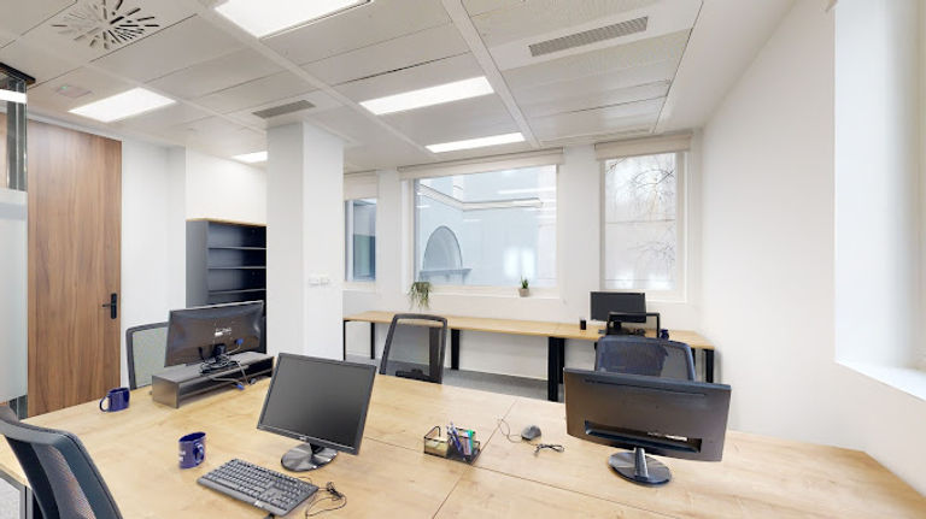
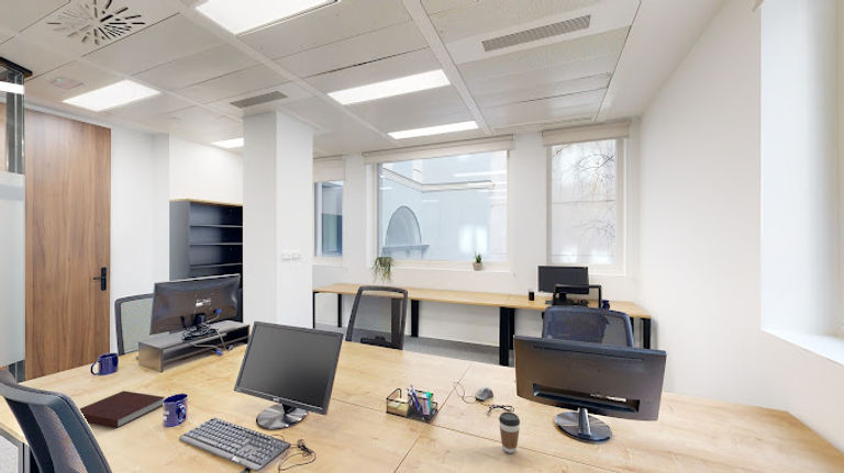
+ notebook (120, 407)
+ coffee cup (509, 432)
